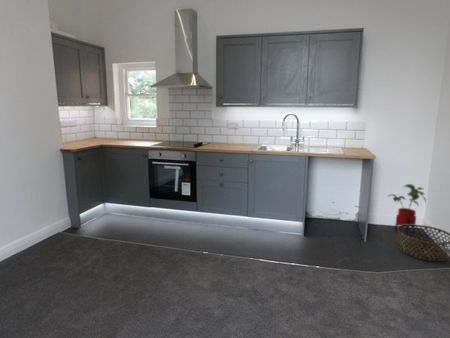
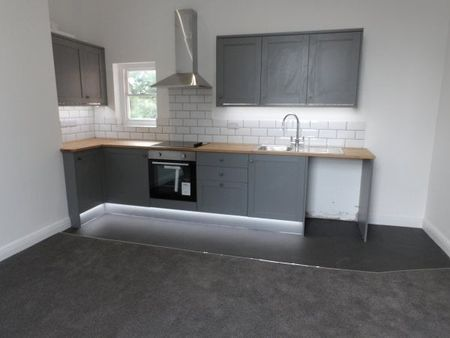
- house plant (406, 208)
- basket (424, 242)
